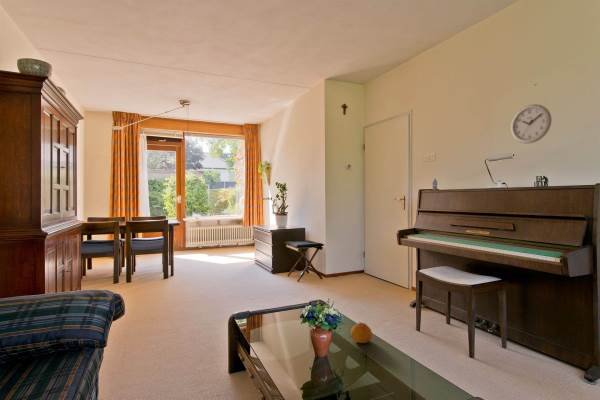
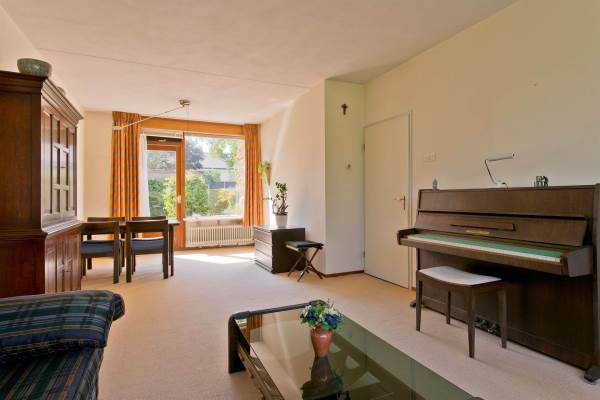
- wall clock (529, 124)
- fruit (361, 332)
